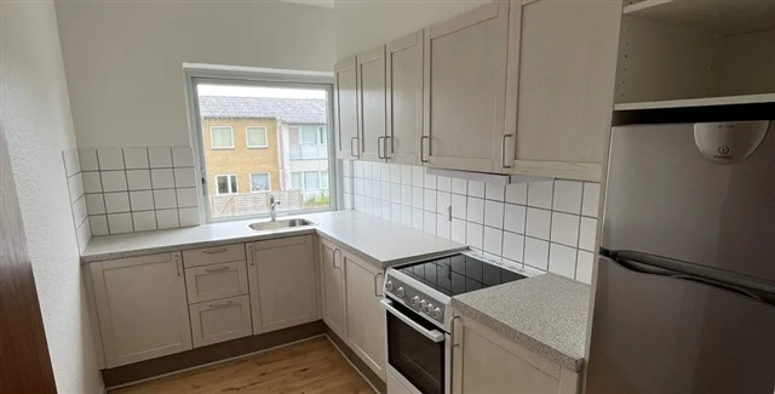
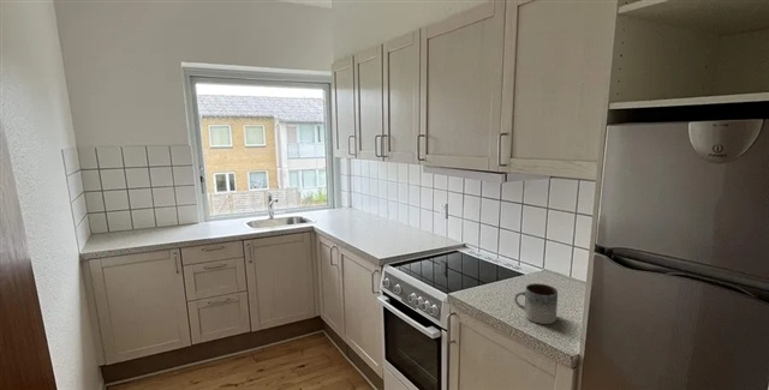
+ mug (536, 302)
